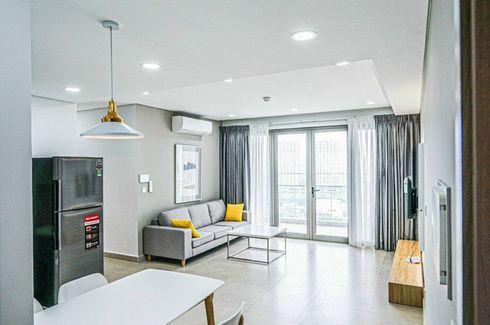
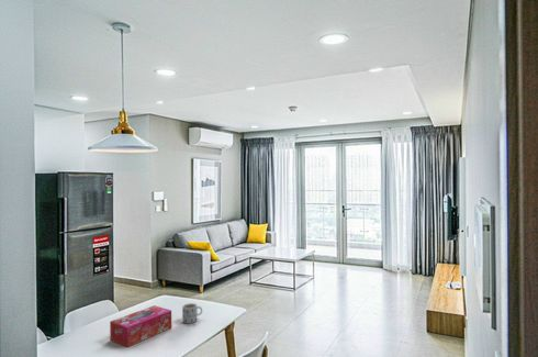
+ tissue box (142, 324)
+ mug (192, 312)
